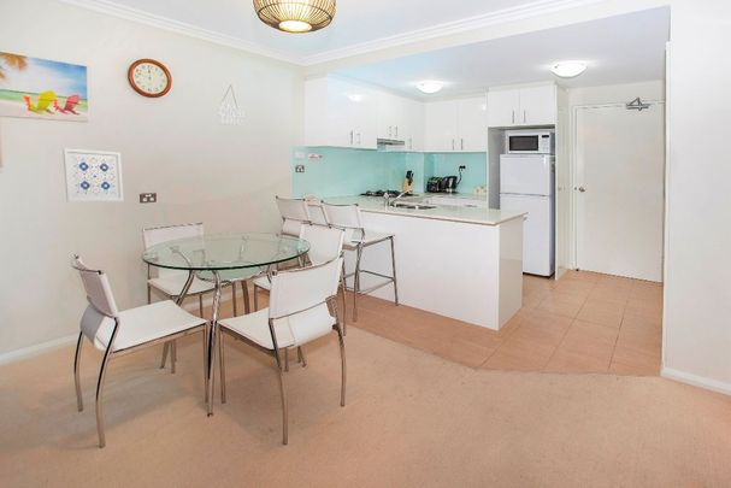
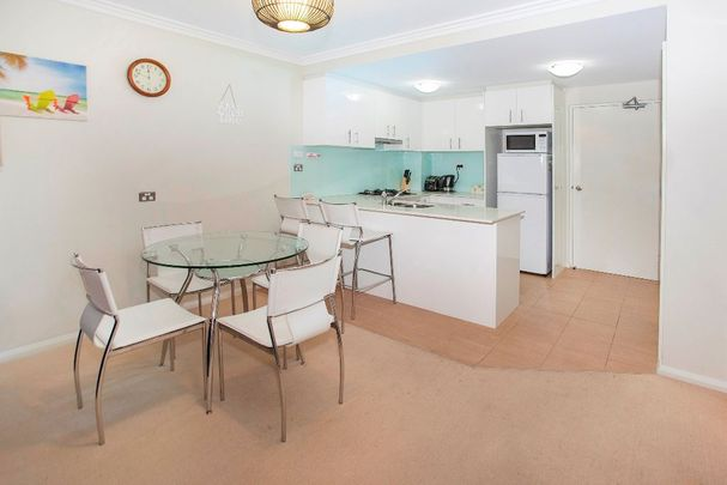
- wall art (94, 176)
